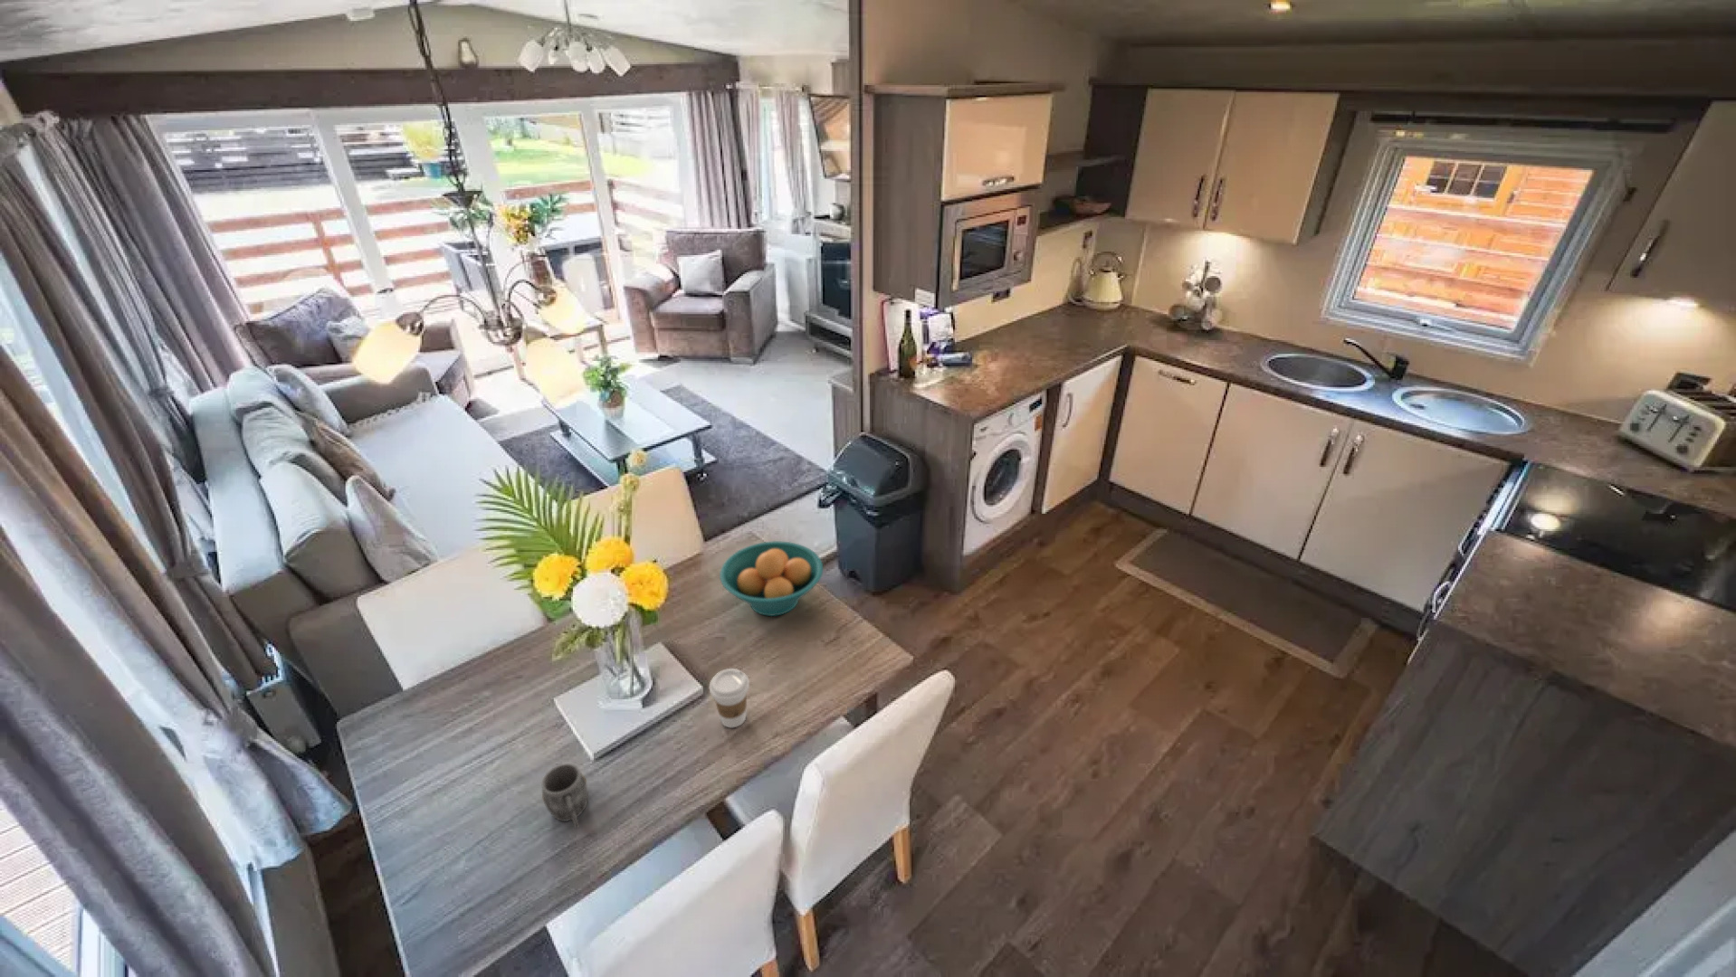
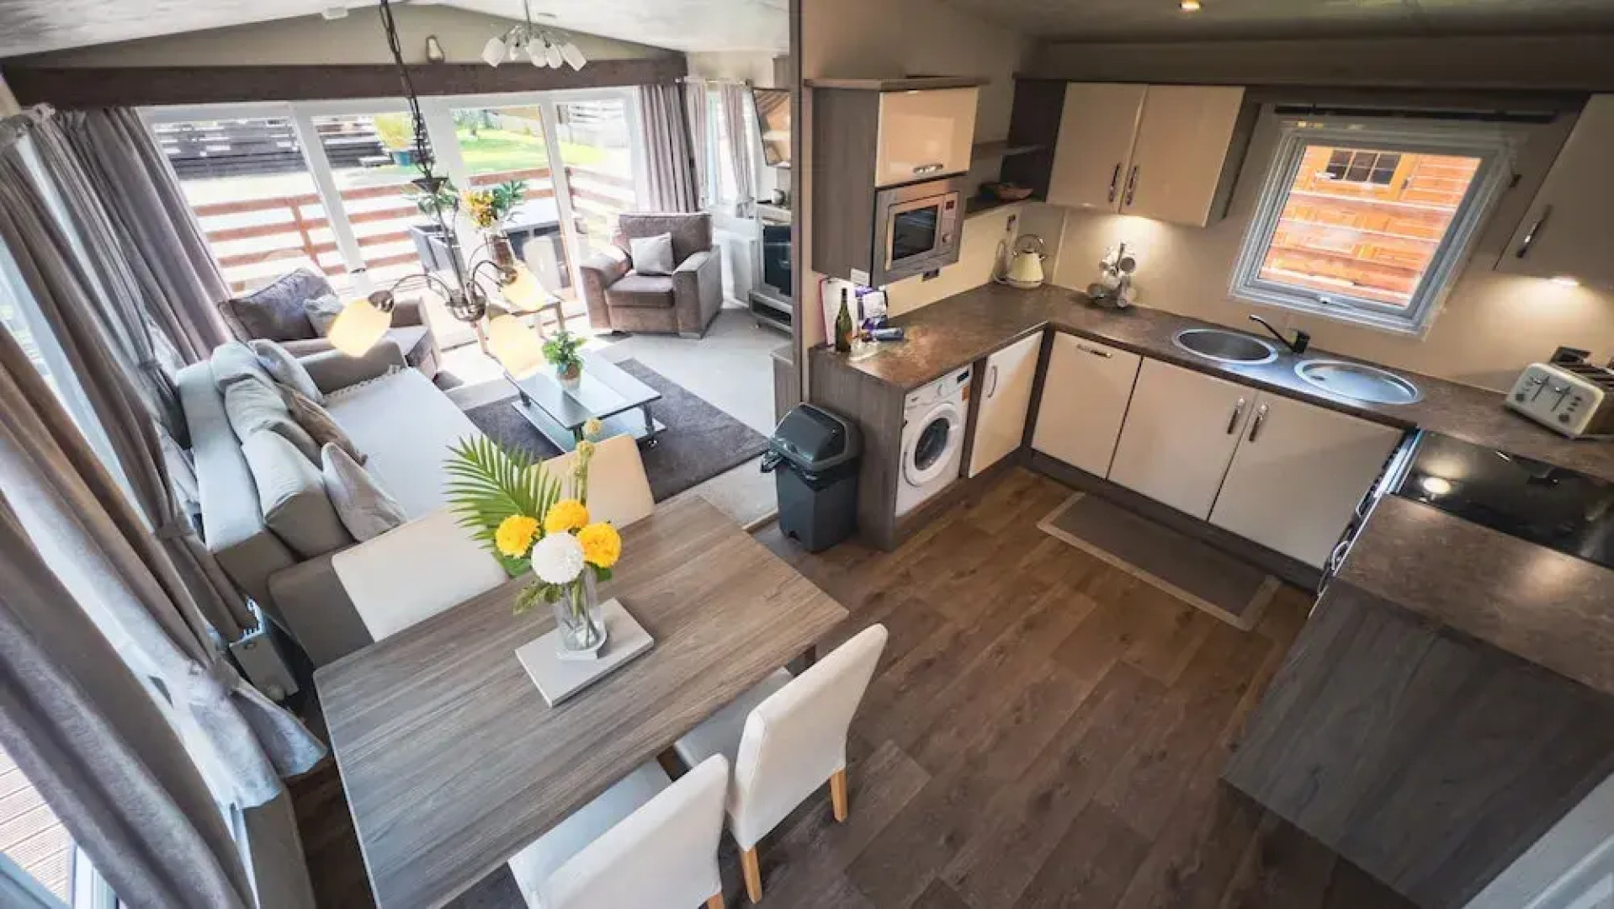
- fruit bowl (773, 578)
- mug (568, 798)
- coffee cup (731, 699)
